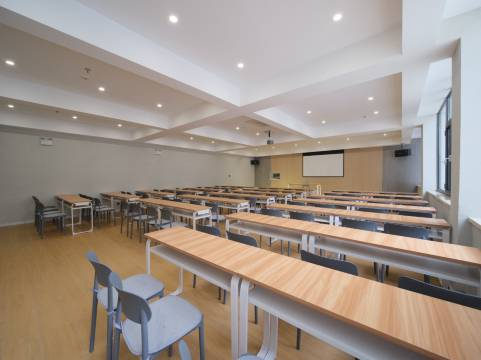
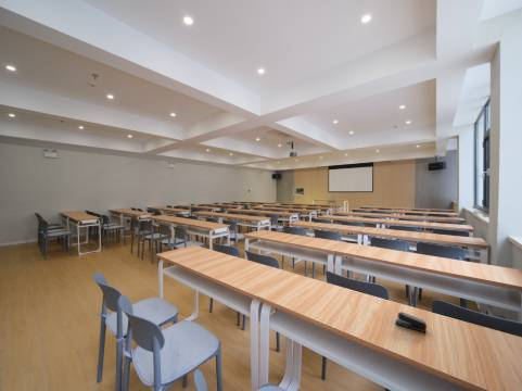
+ stapler (410, 320)
